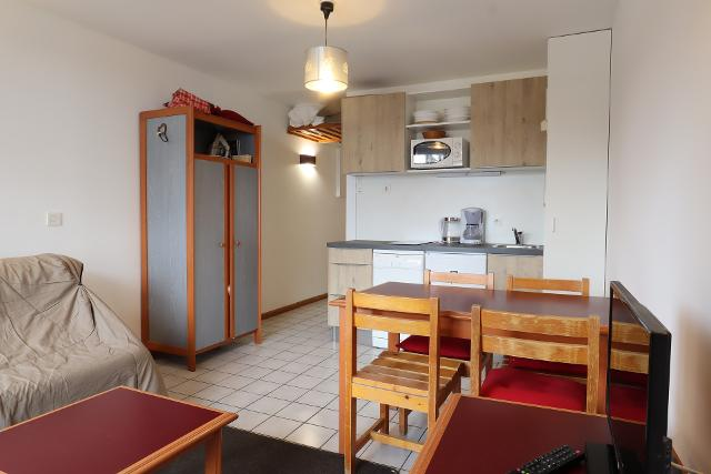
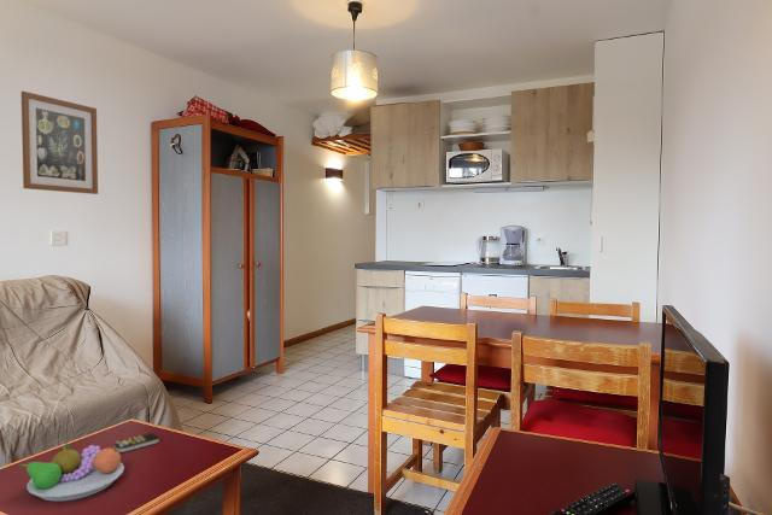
+ fruit bowl (74, 467)
+ wall art (62, 146)
+ remote control (136, 441)
